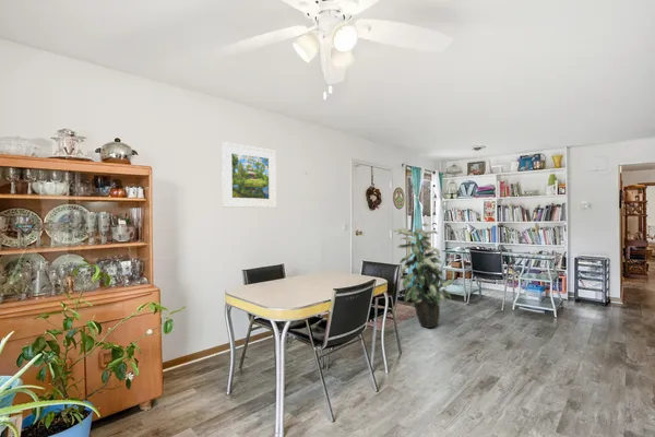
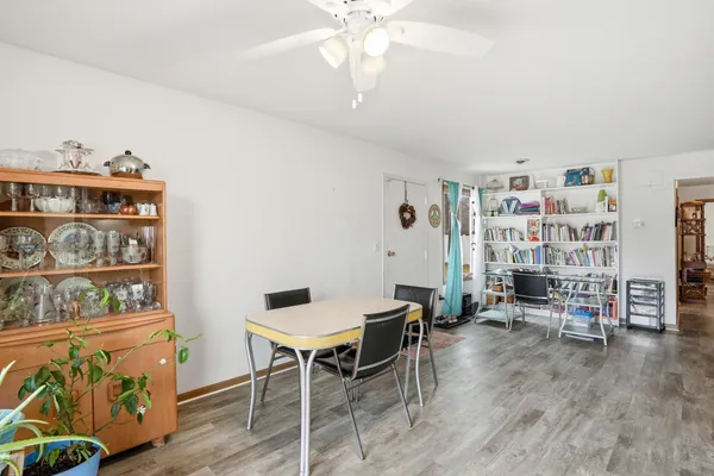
- indoor plant (421, 274)
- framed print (250, 177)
